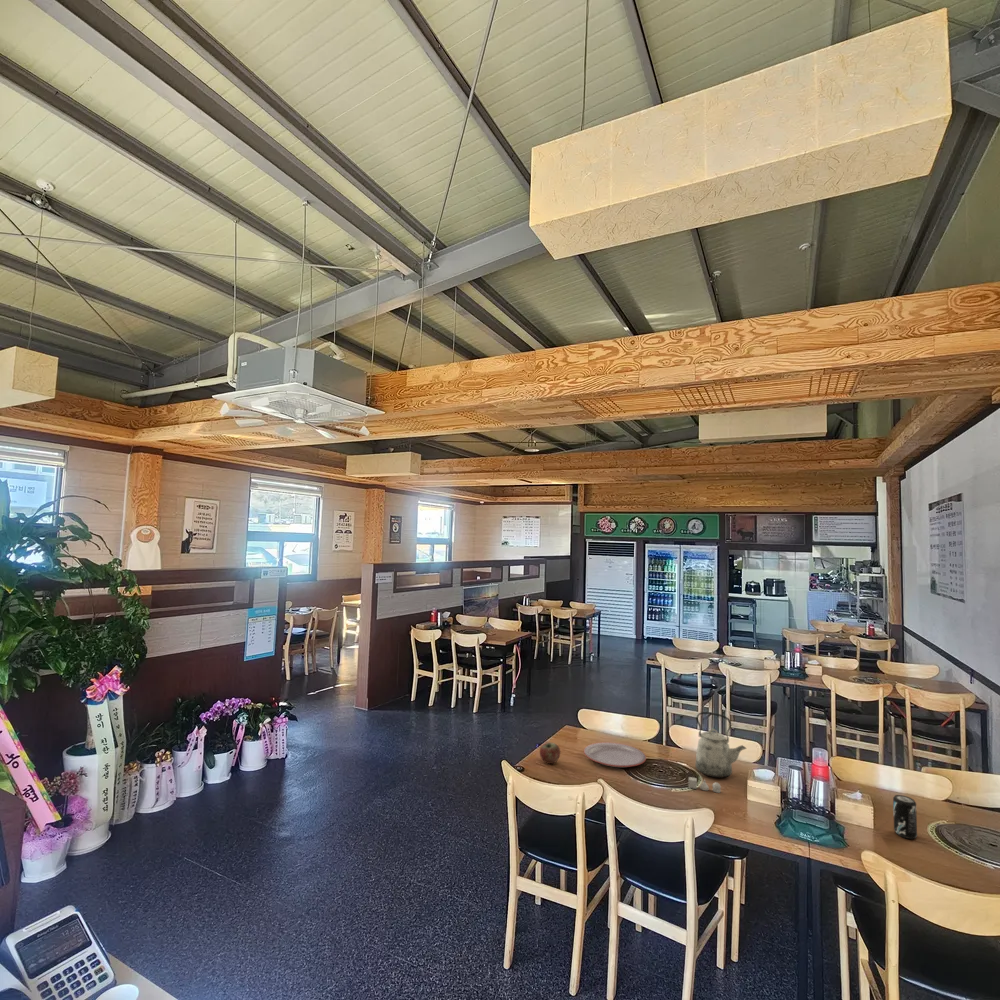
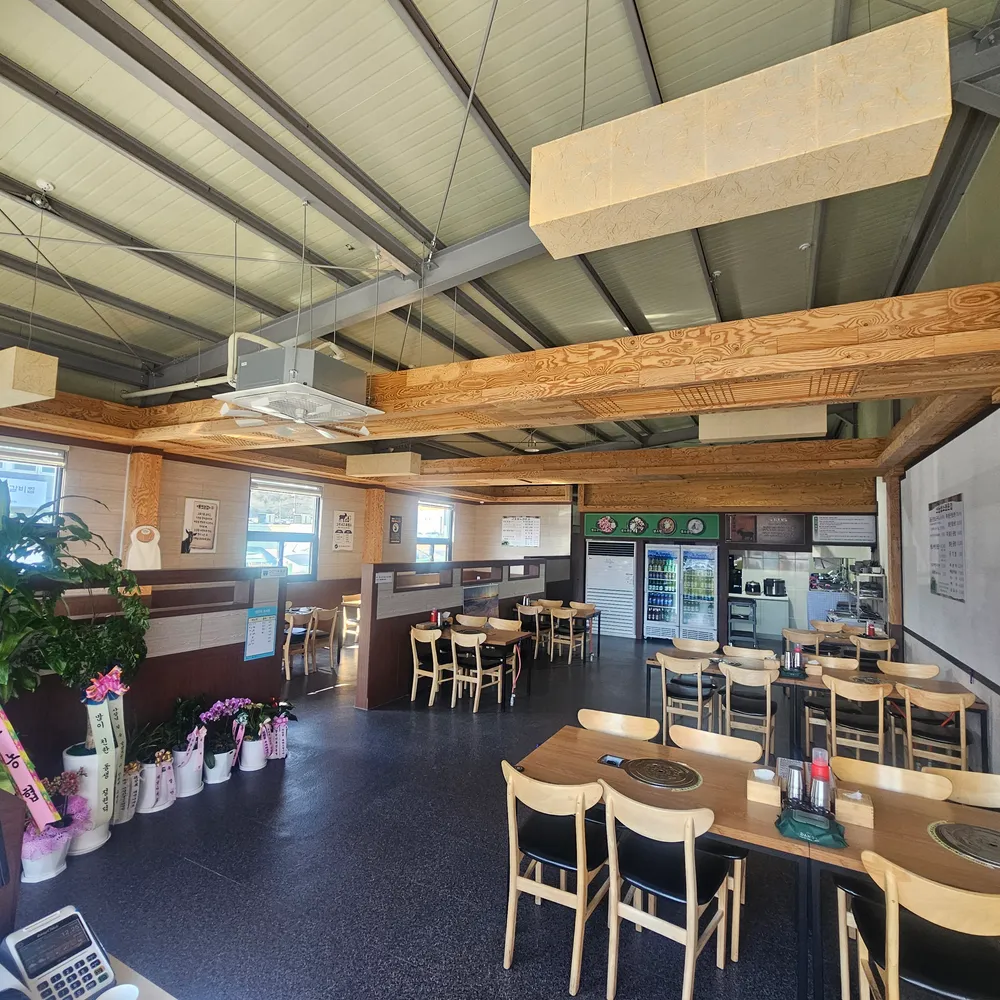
- kettle (720, 744)
- apple (549, 753)
- plate (614, 755)
- salt and pepper shaker set (704, 784)
- beverage can (905, 816)
